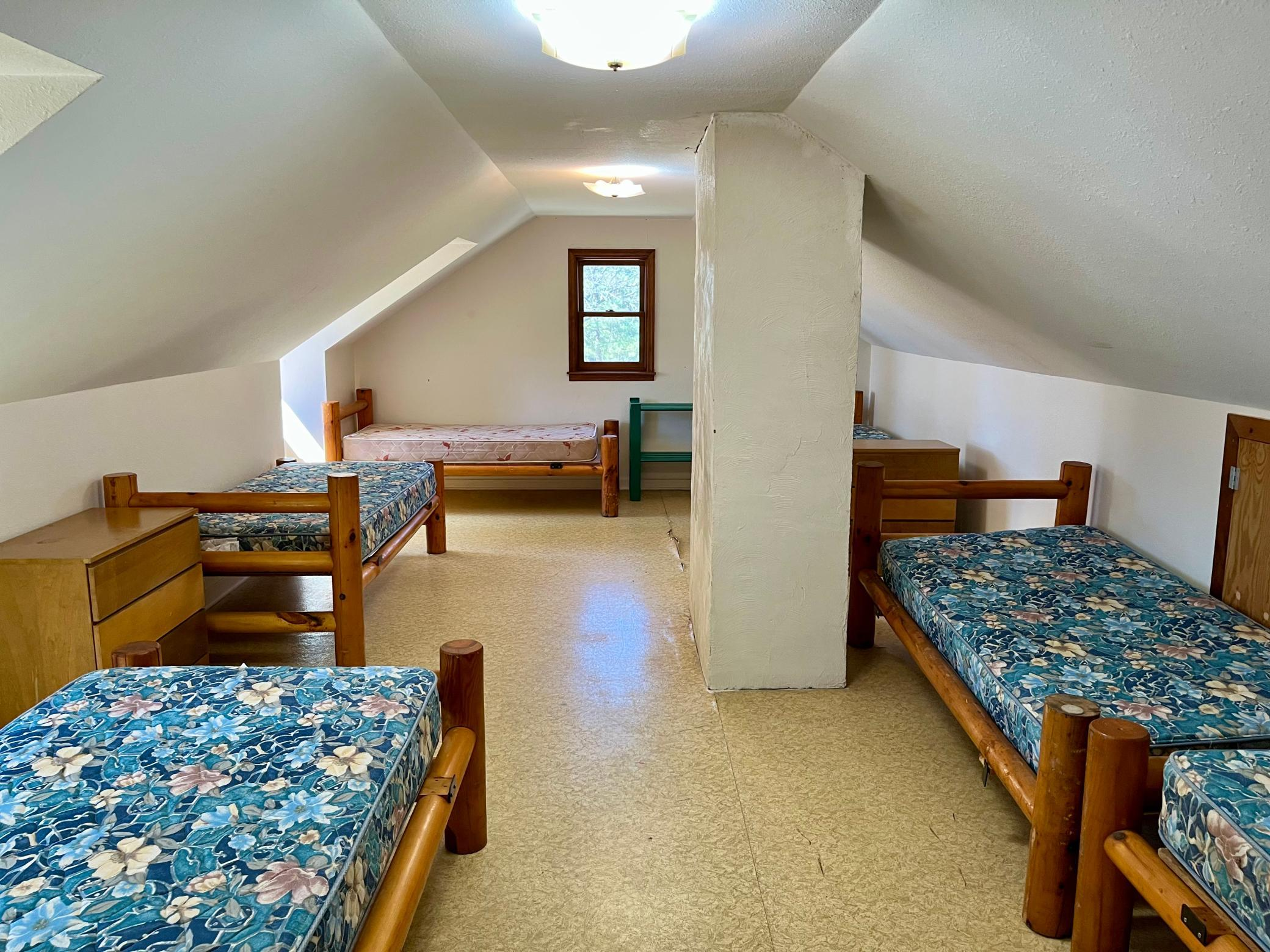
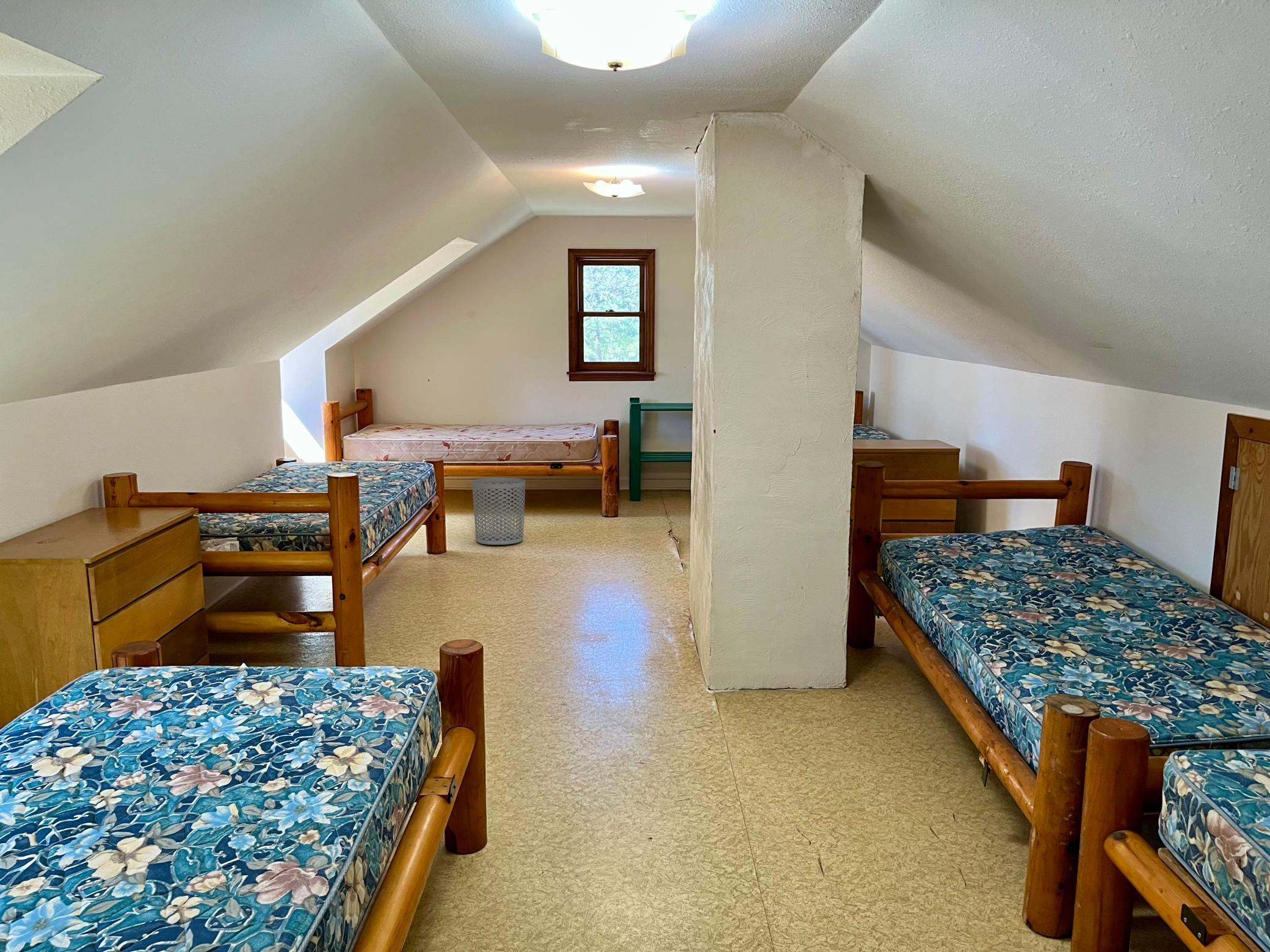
+ waste bin (499, 511)
